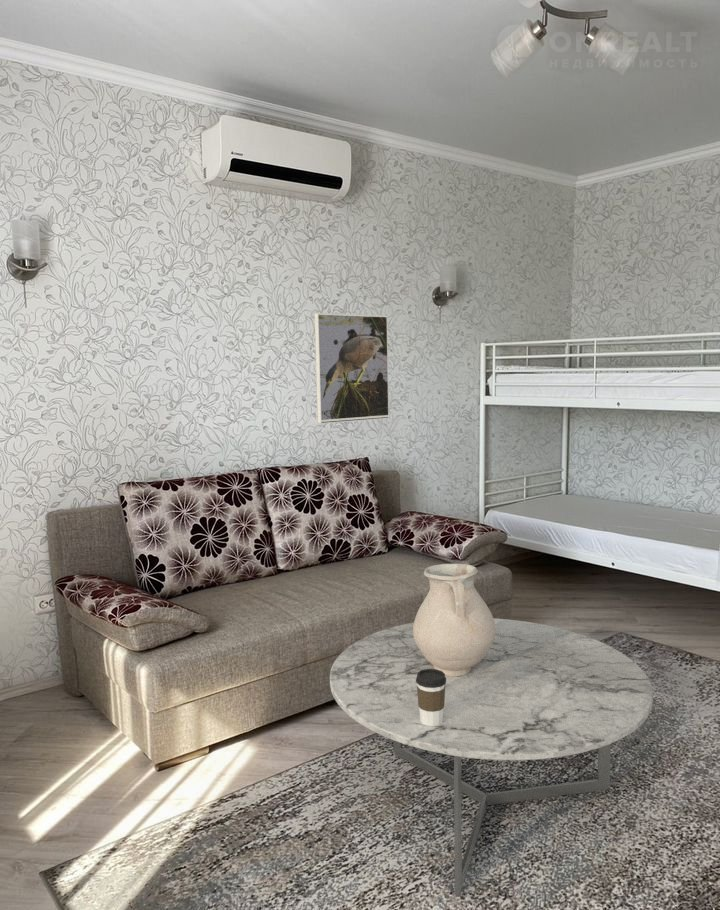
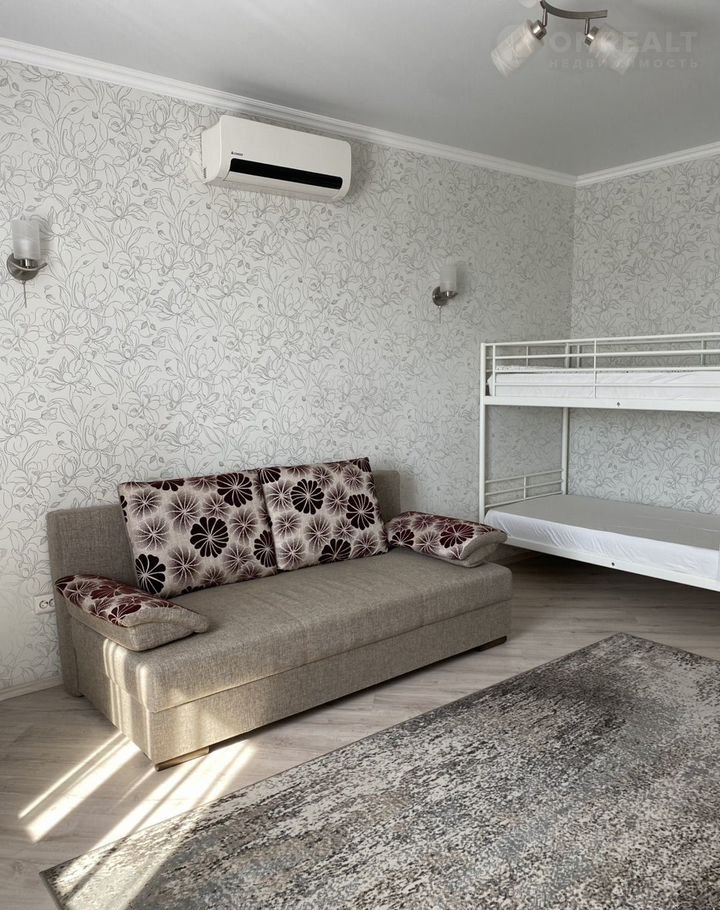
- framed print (353, 368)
- coffee table (485, 738)
- vase (453, 617)
- coffee cup (431, 697)
